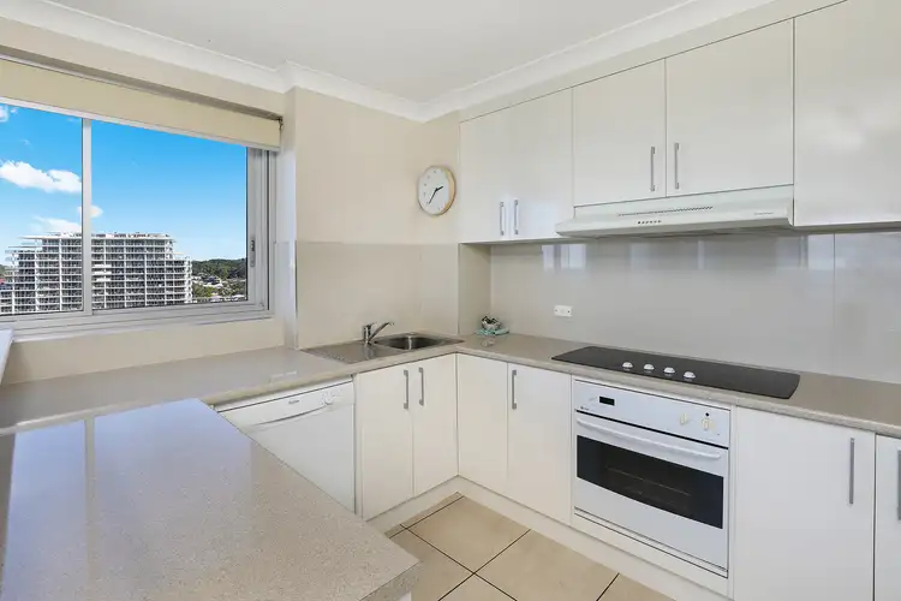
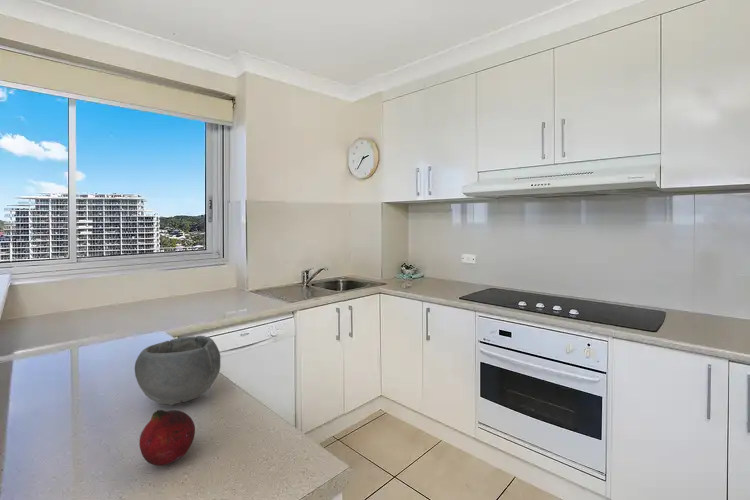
+ fruit (168, 434)
+ bowl (179, 371)
